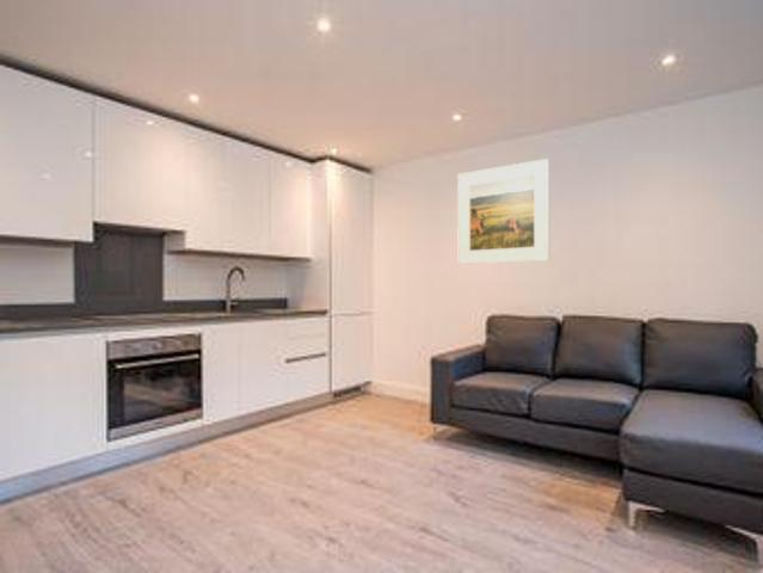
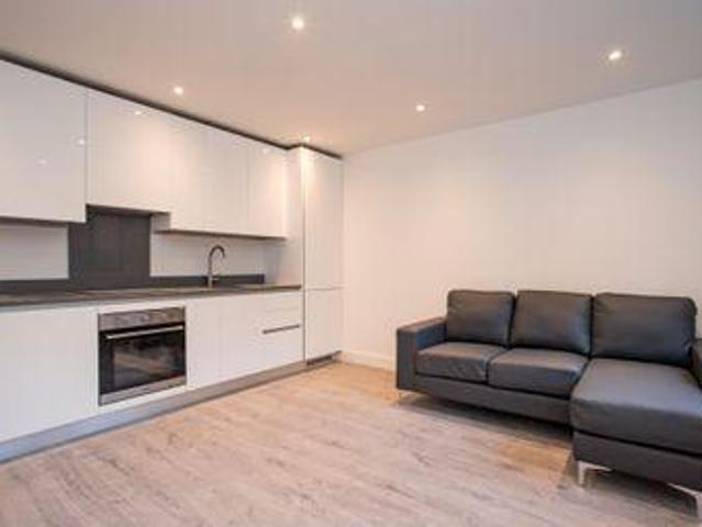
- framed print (500, 214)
